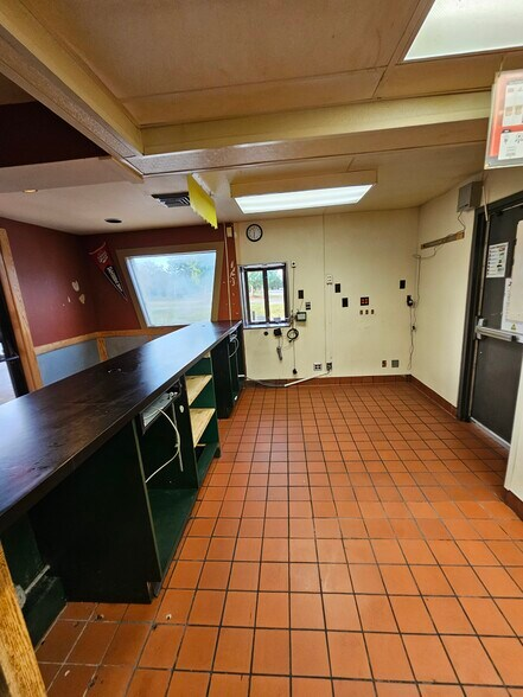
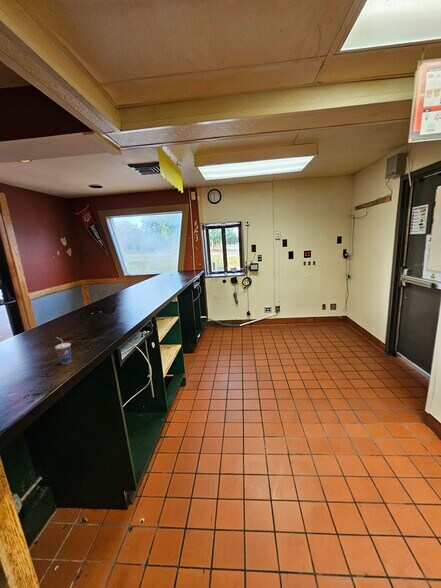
+ cup (63, 349)
